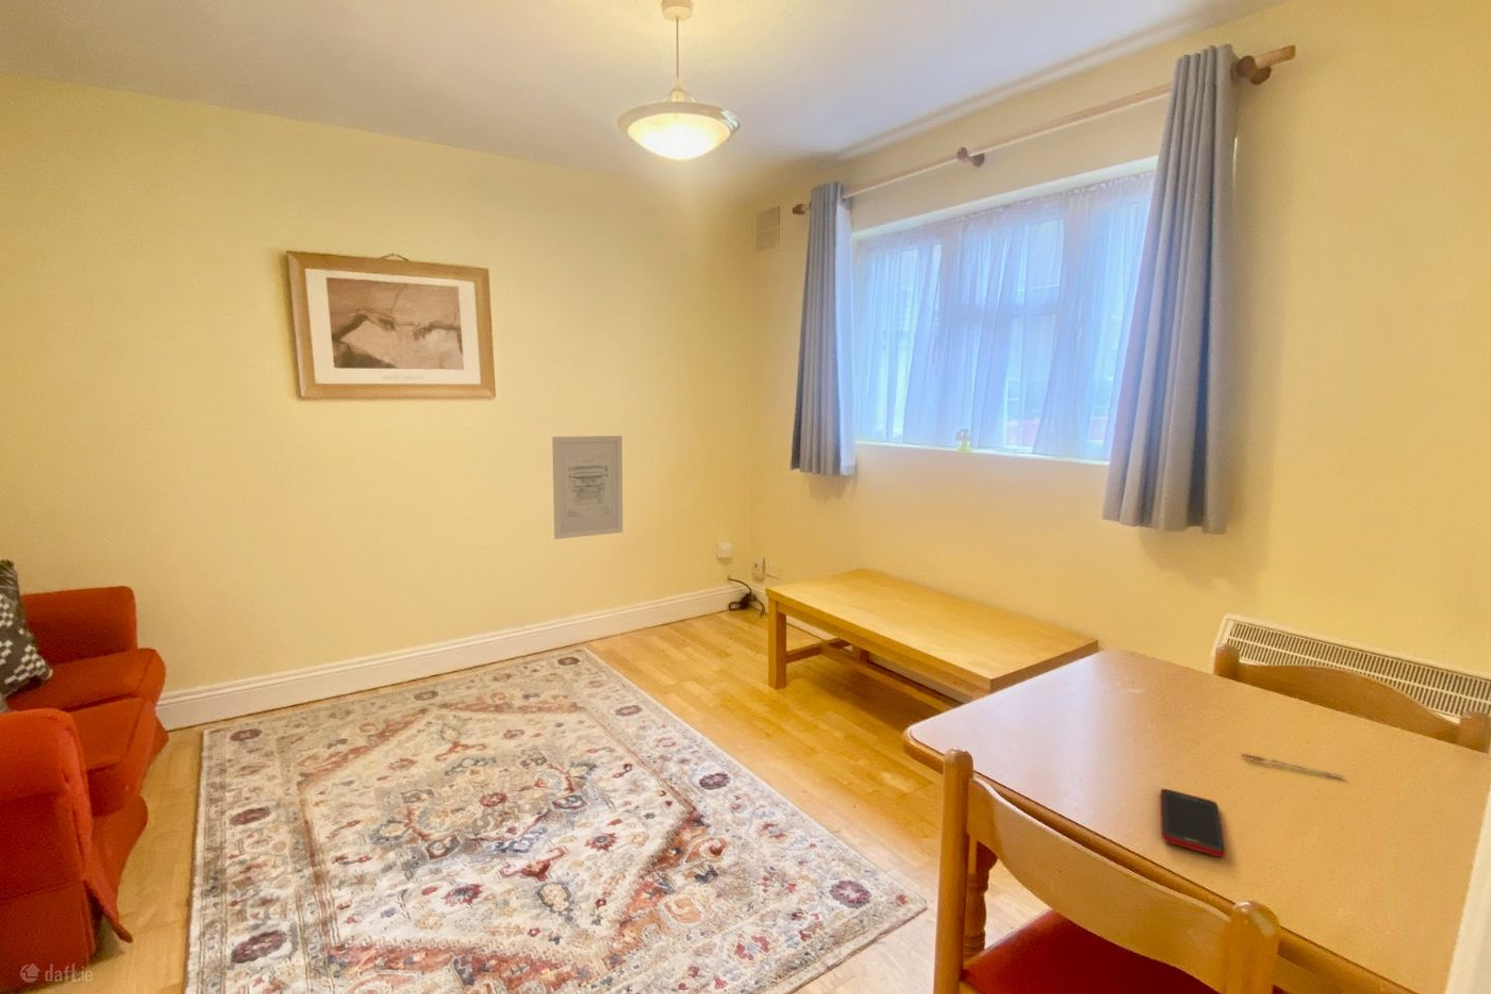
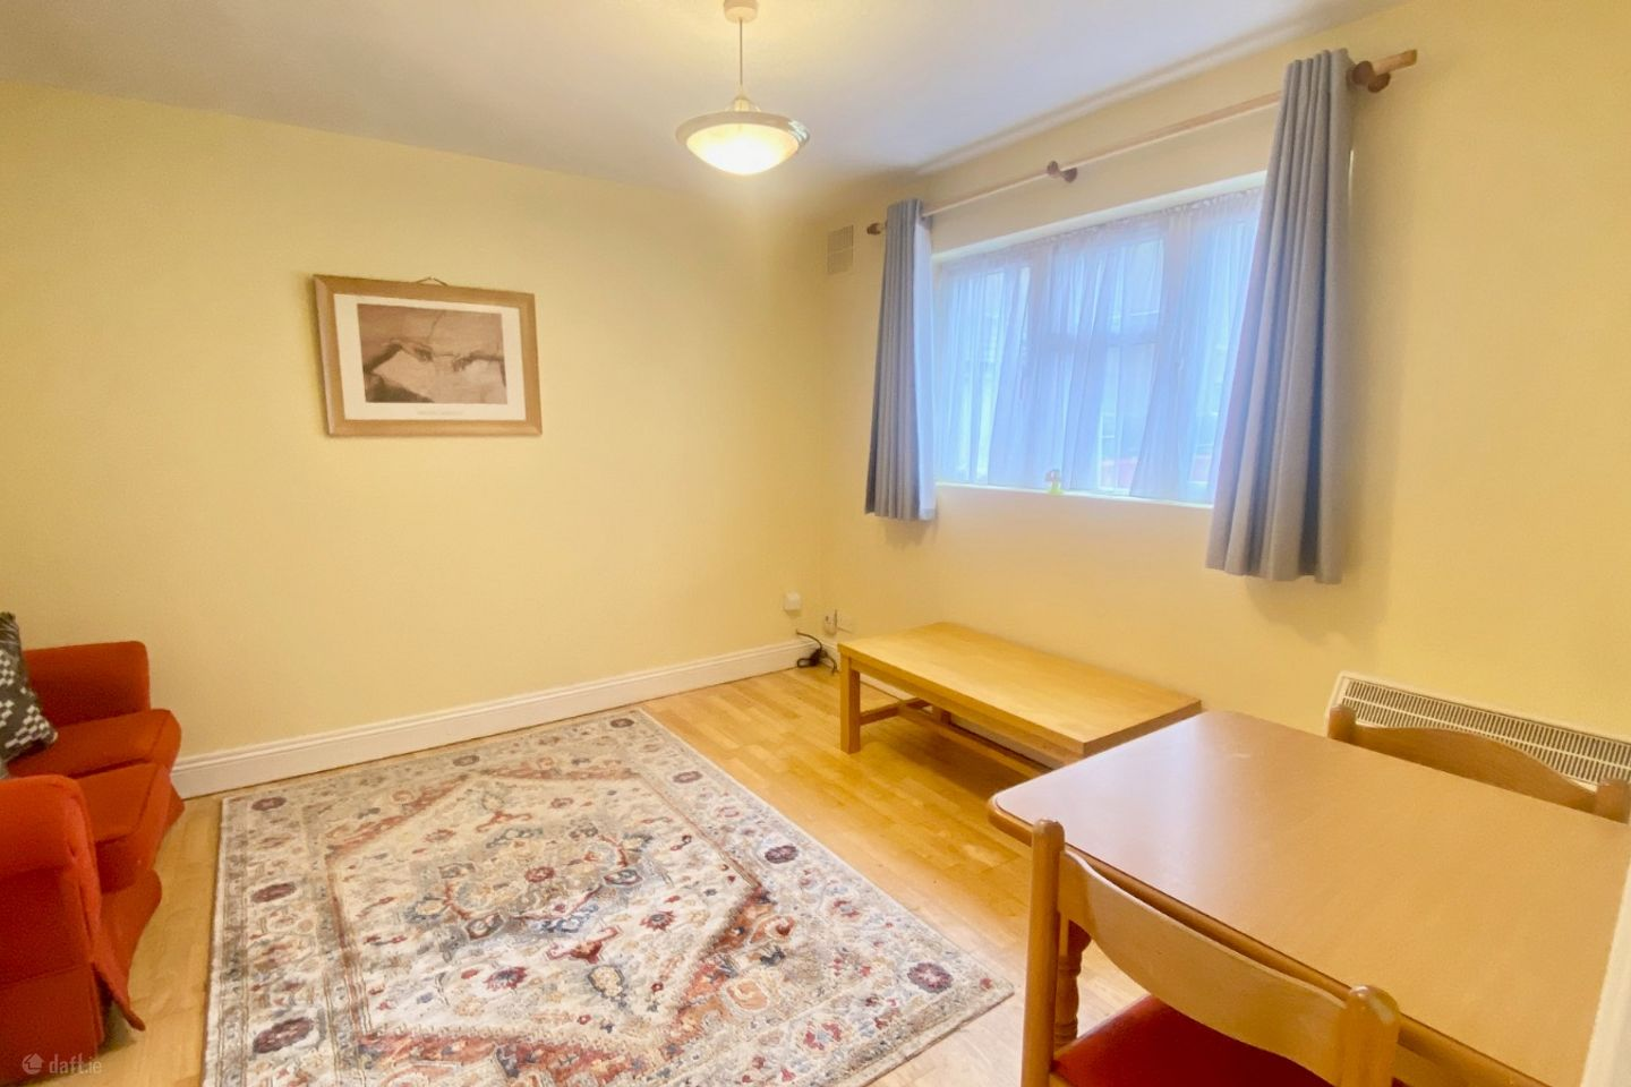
- pen (1291, 765)
- cell phone (1189, 820)
- wall art (588, 486)
